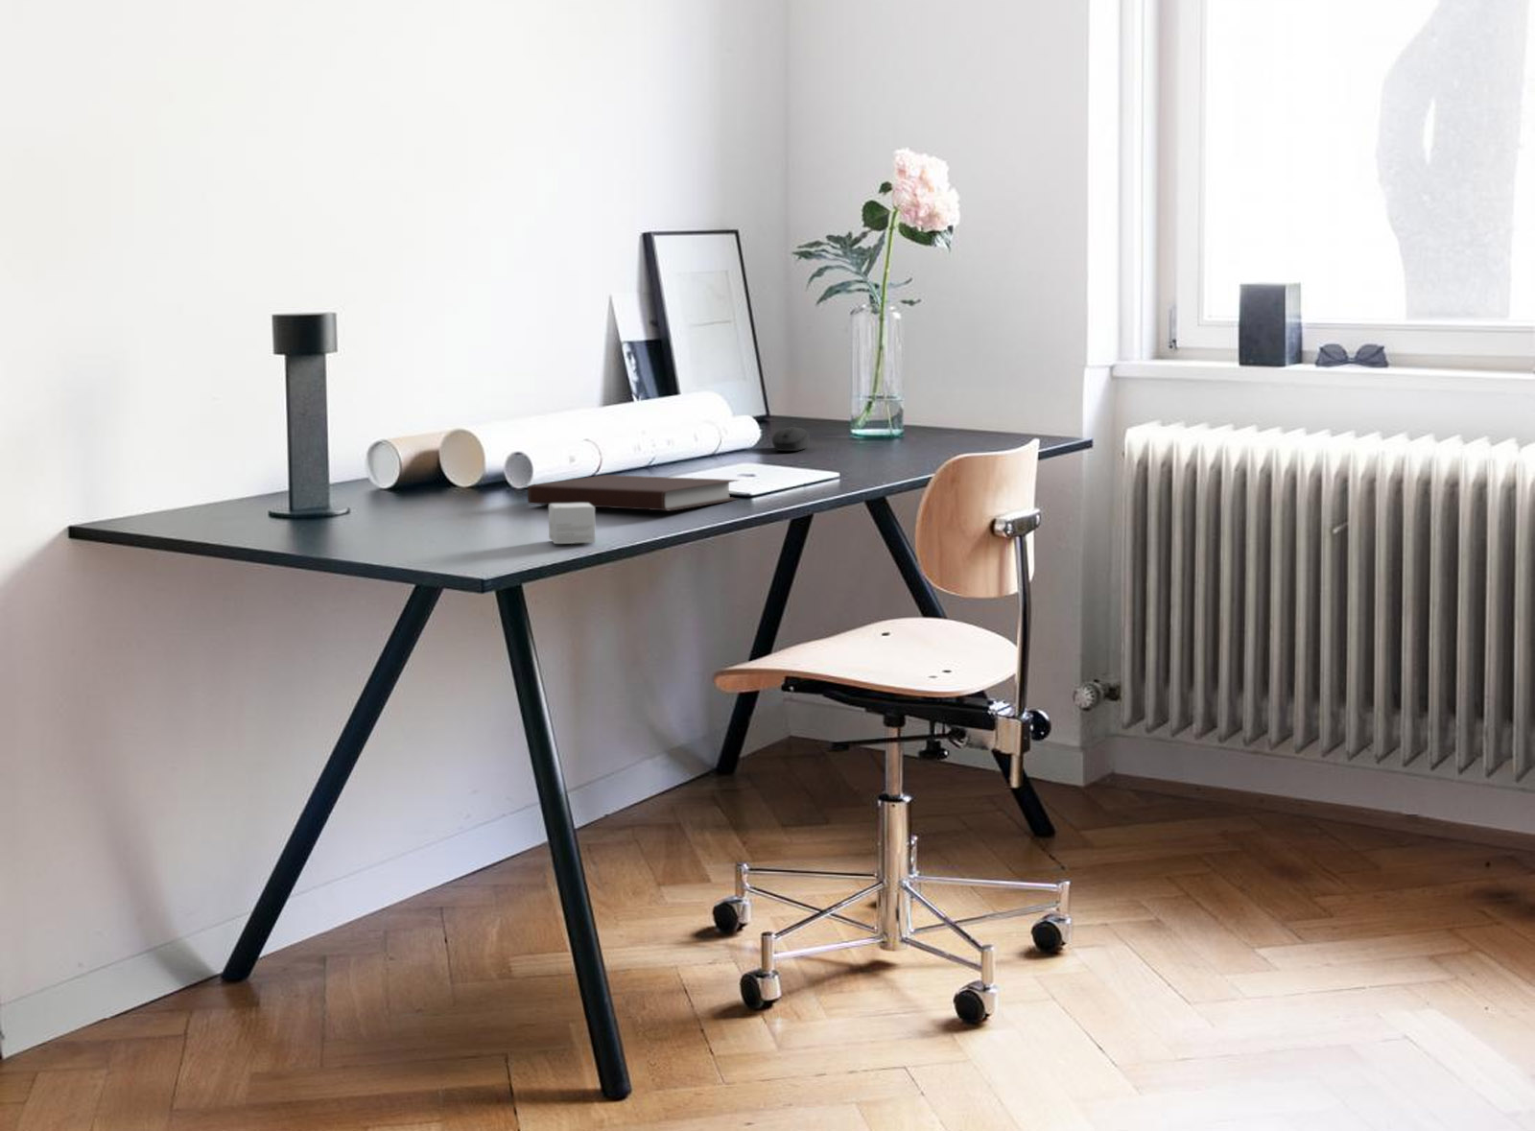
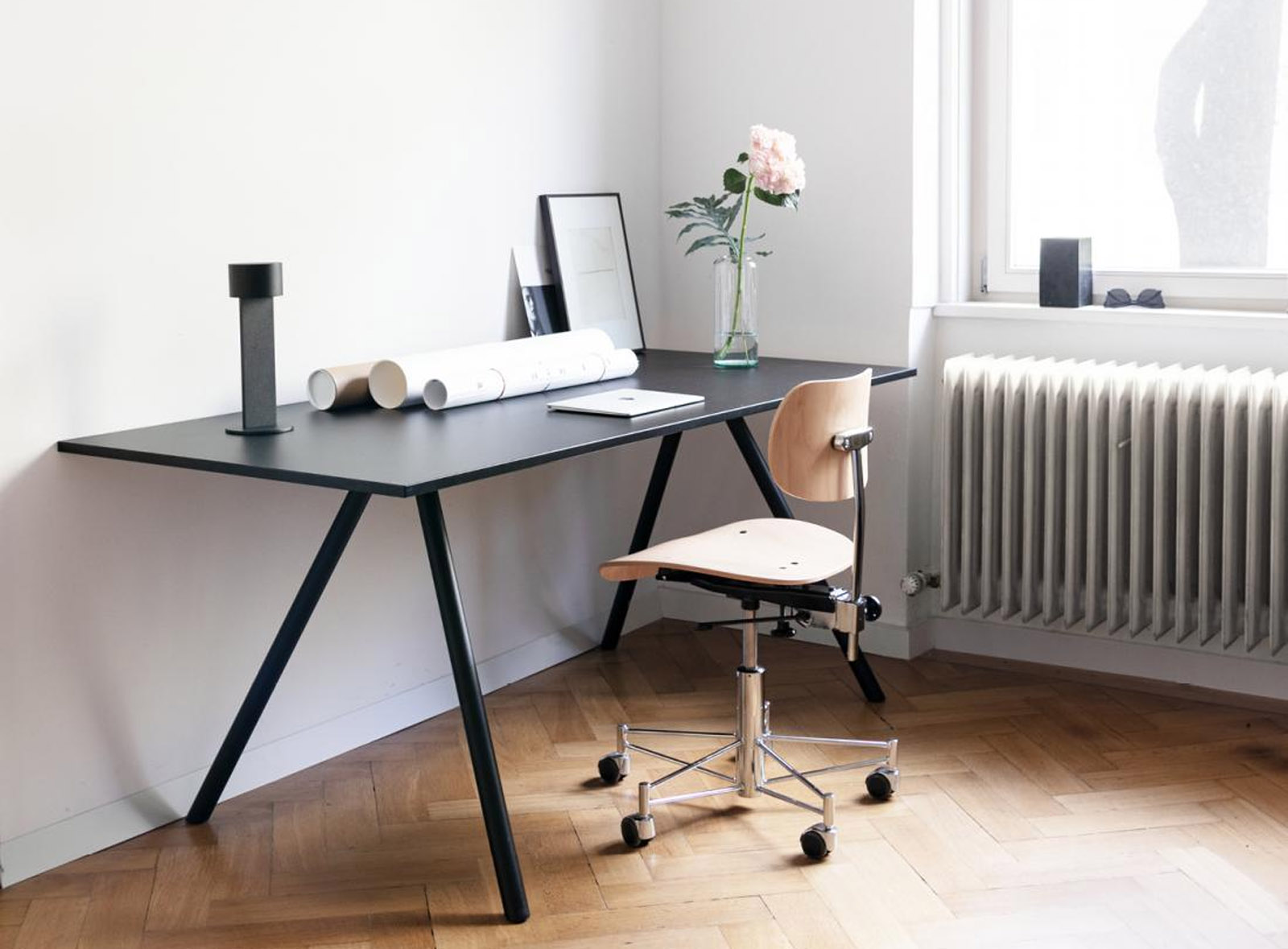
- small box (571, 523)
- notebook (634, 492)
- computer mouse (790, 439)
